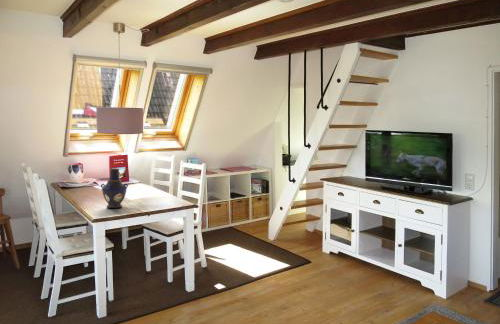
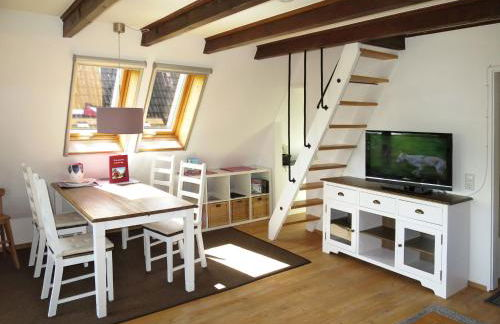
- vase (114, 187)
